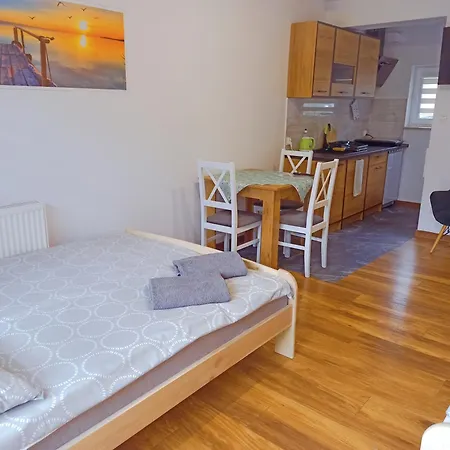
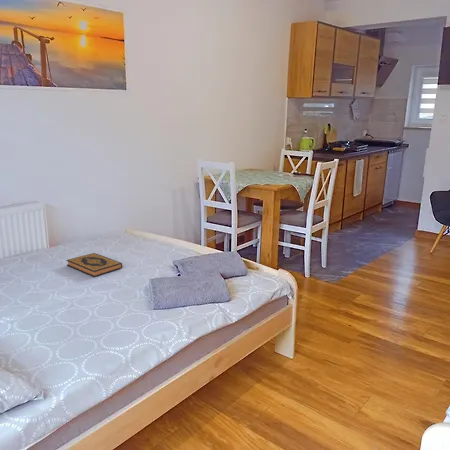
+ hardback book (94, 264)
